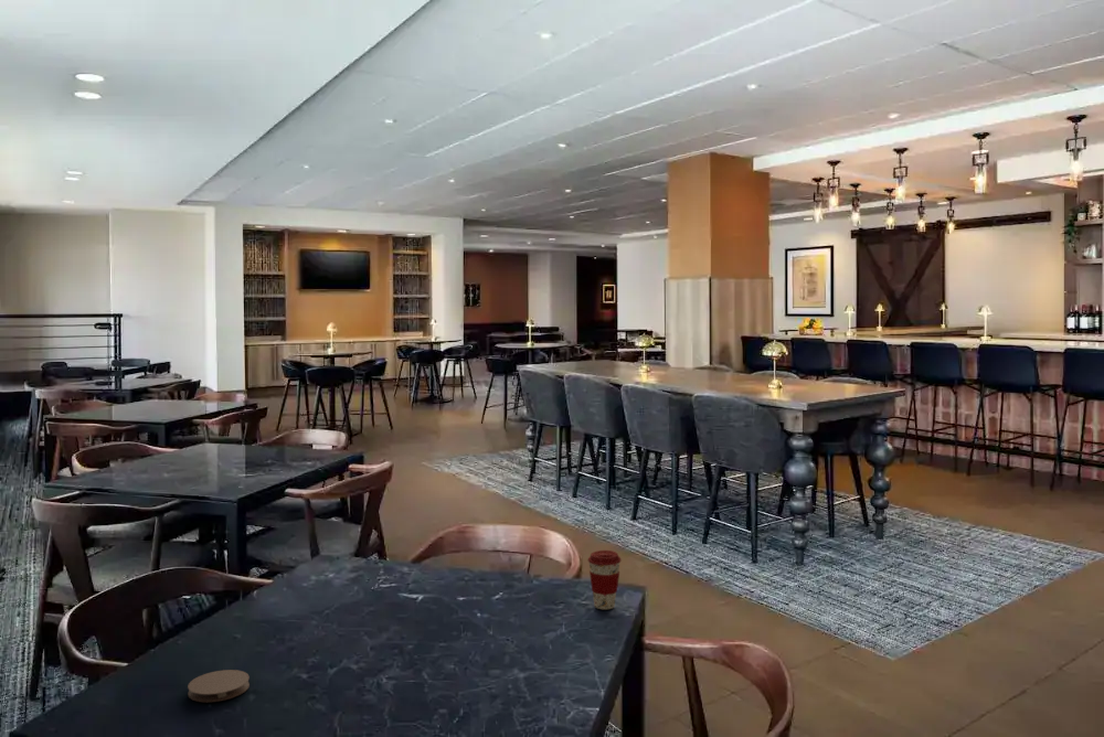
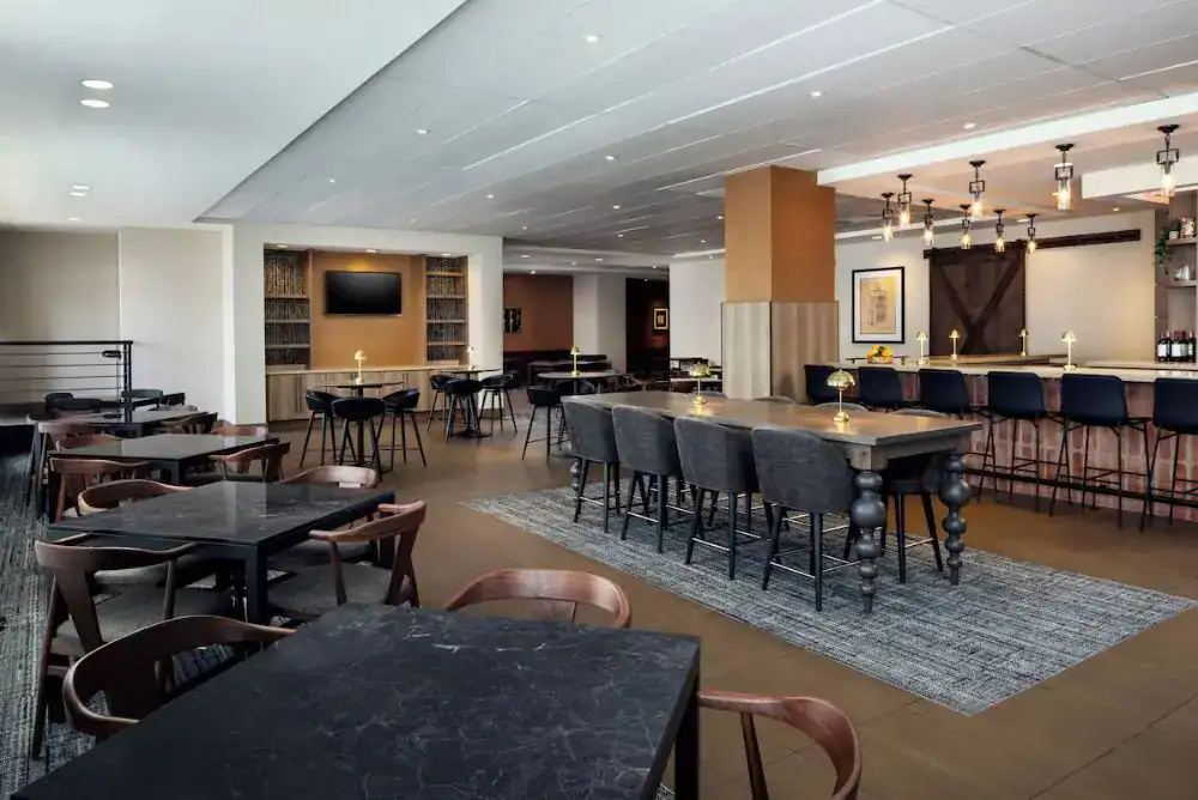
- coffee cup (604, 579)
- coaster (219, 685)
